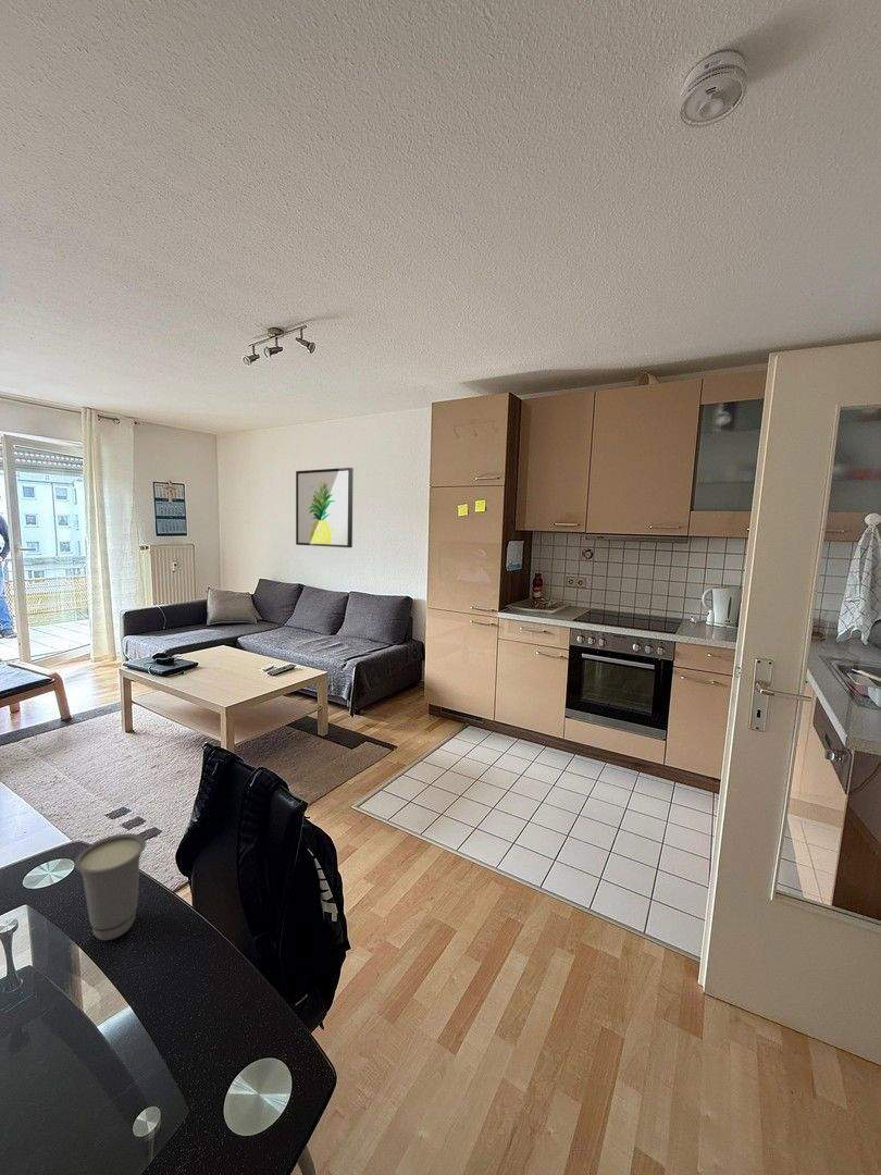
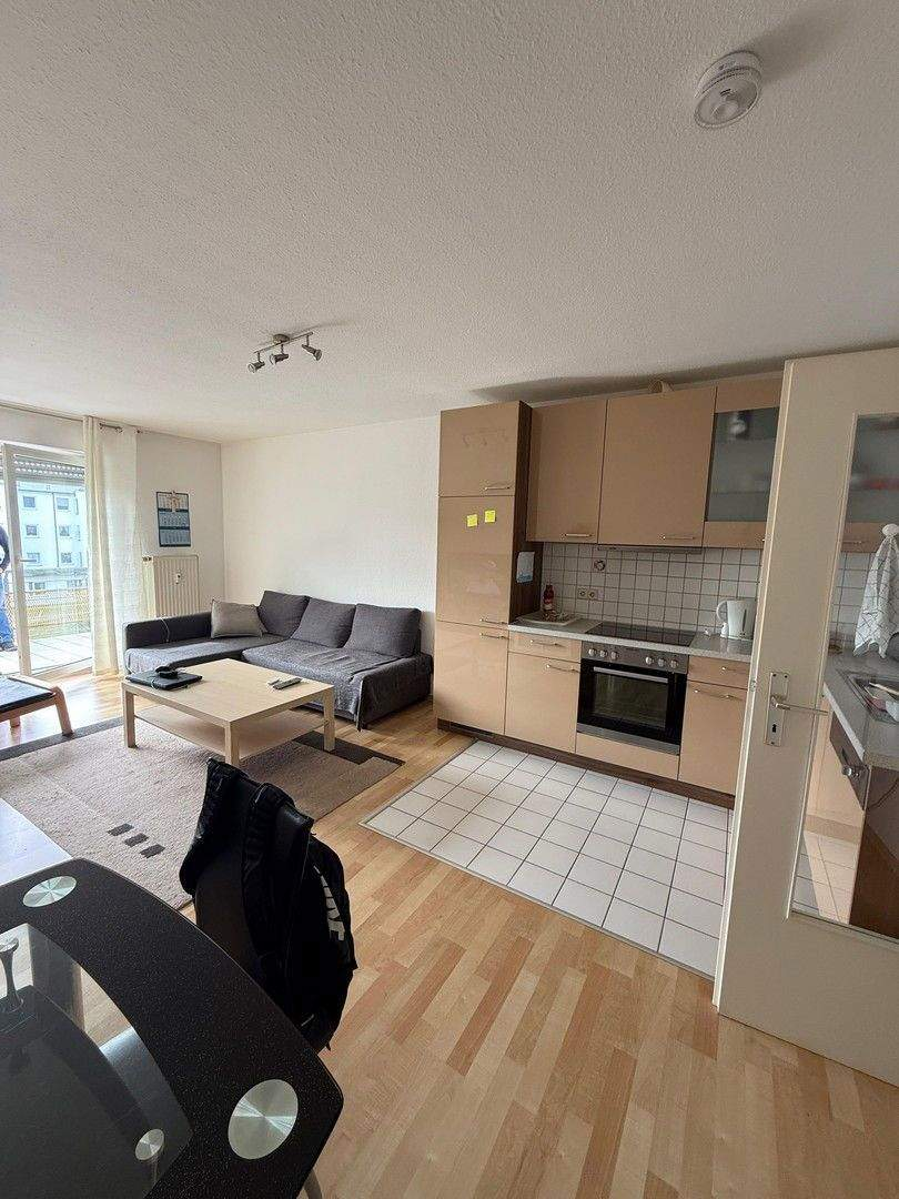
- cup (112, 890)
- wall art (323, 508)
